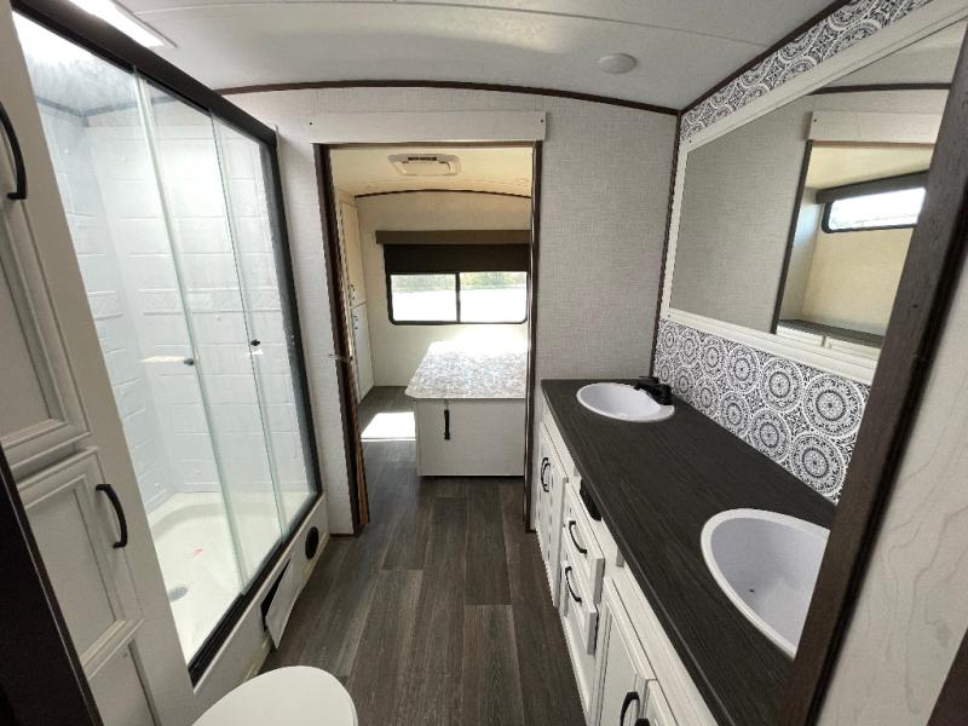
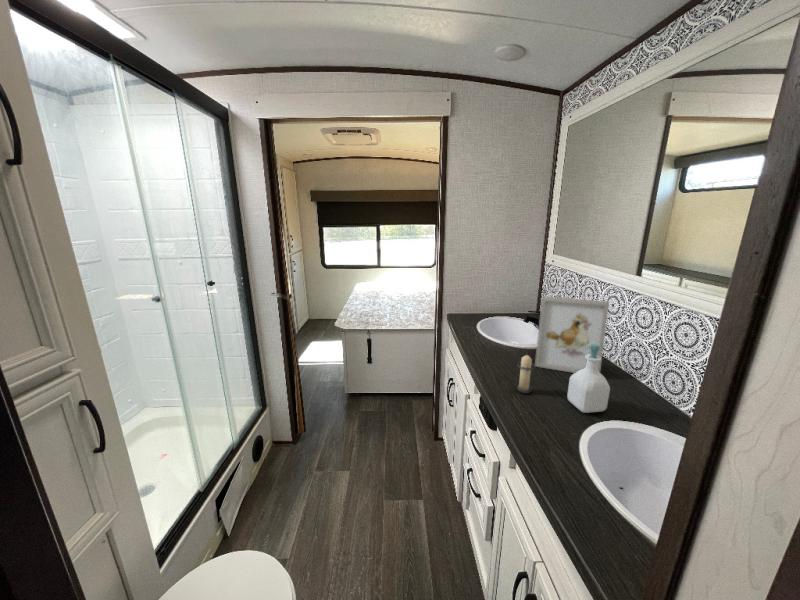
+ candle (525, 371)
+ soap bottle (590, 376)
+ picture frame (568, 329)
